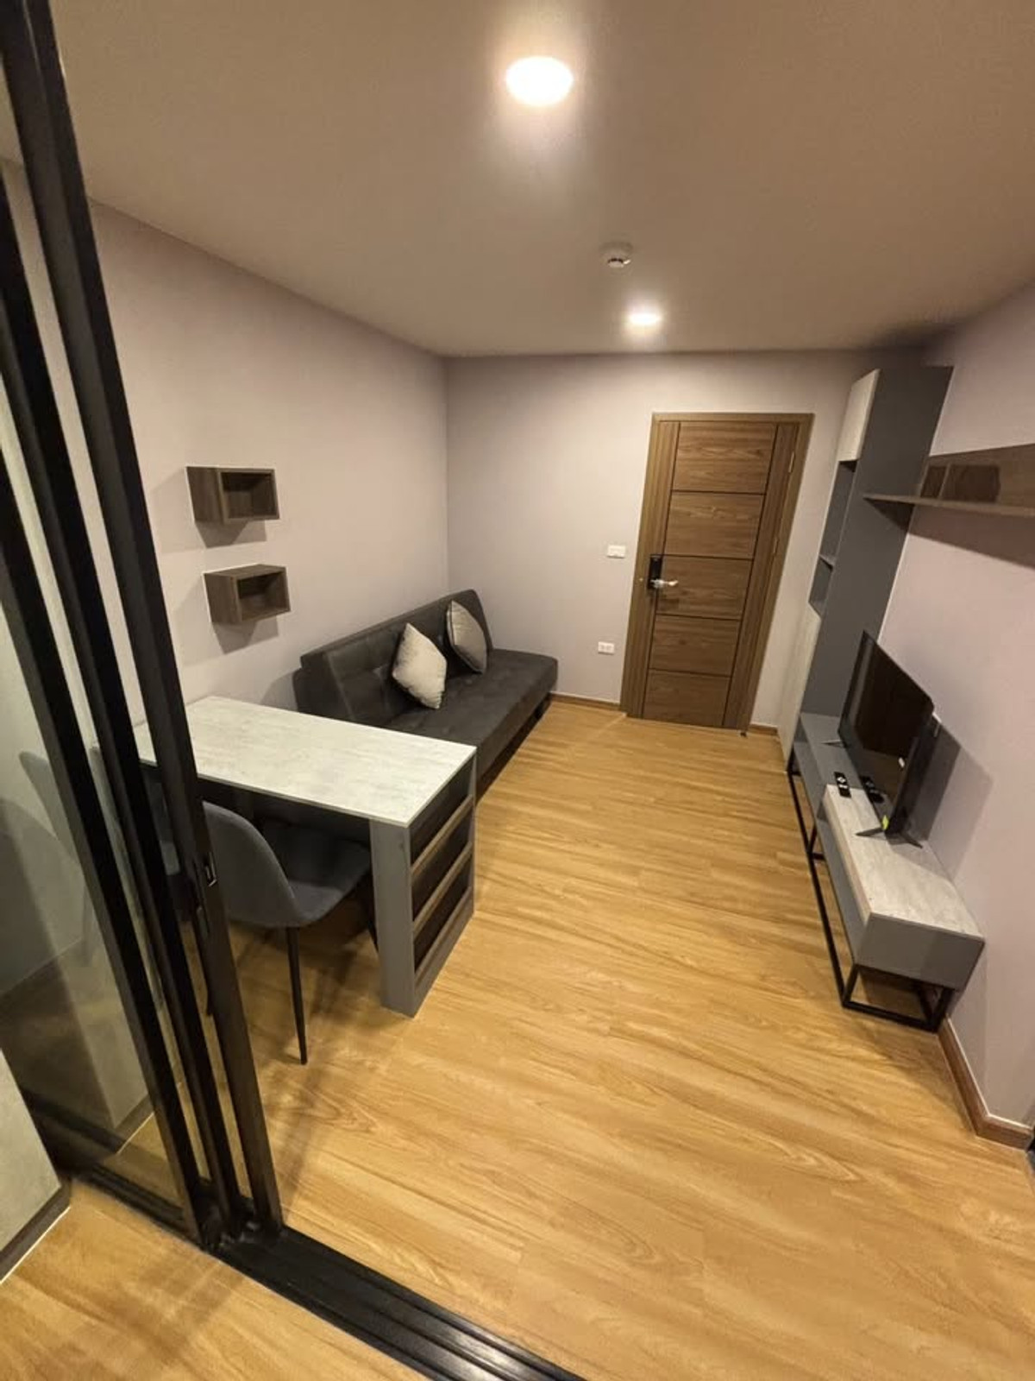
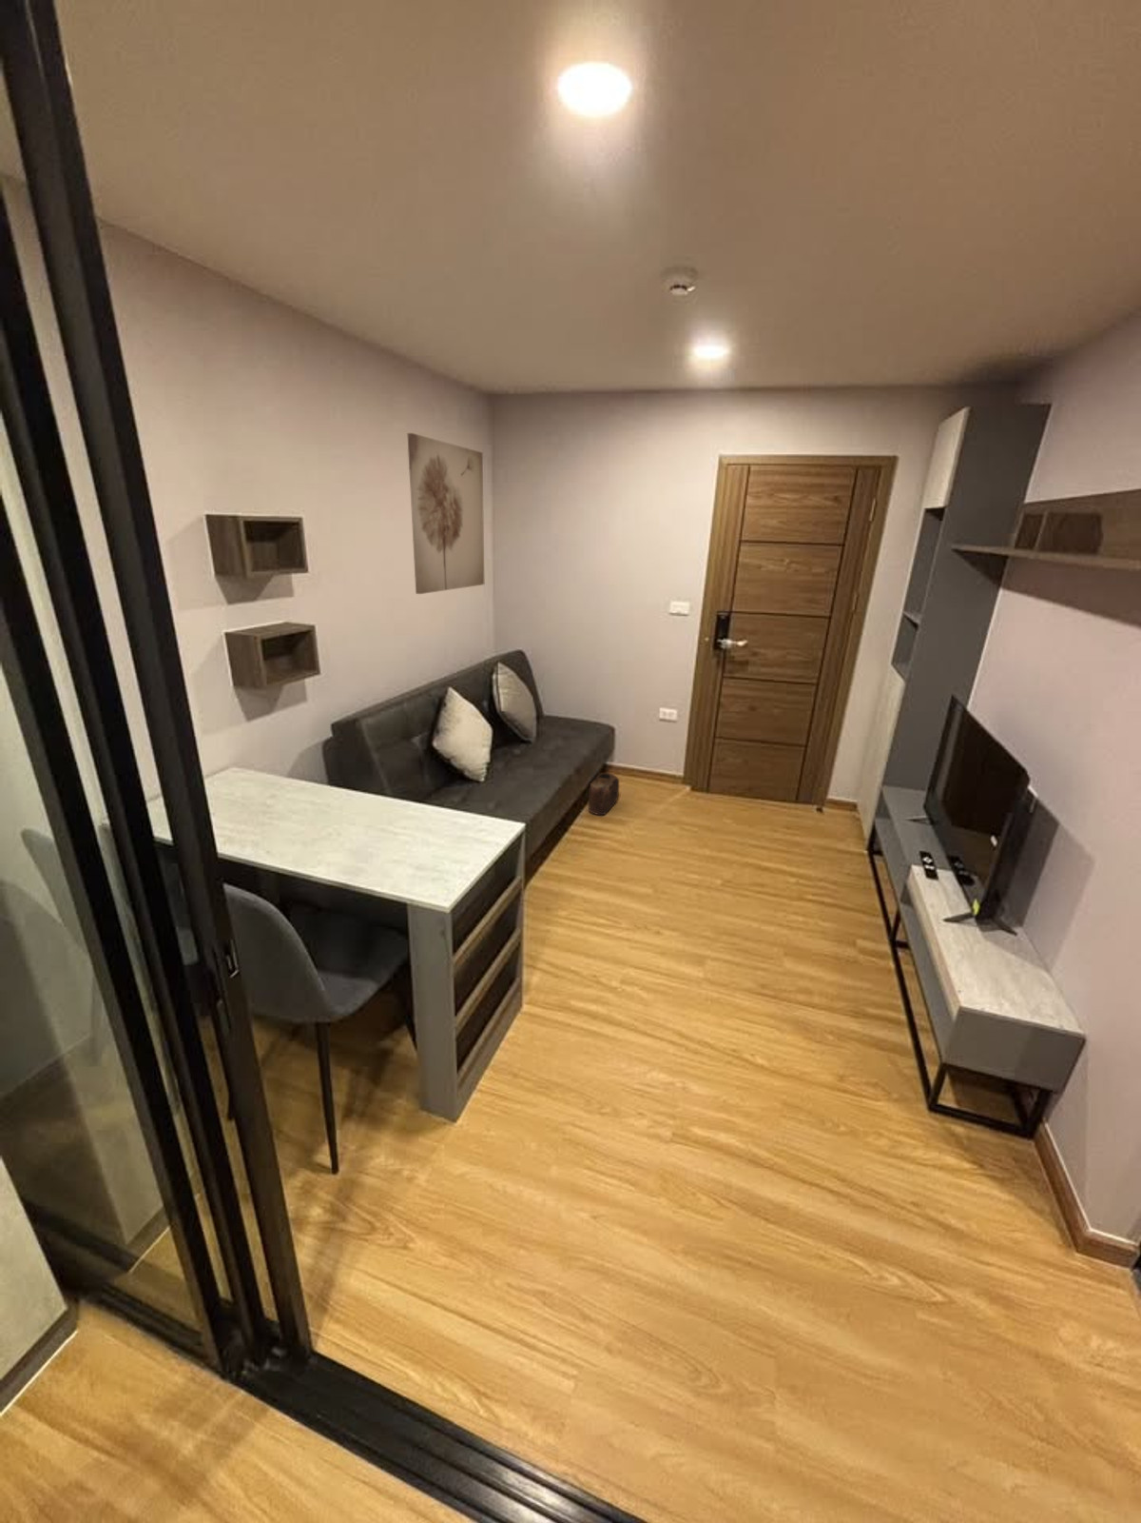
+ bag (604, 791)
+ wall art (451, 519)
